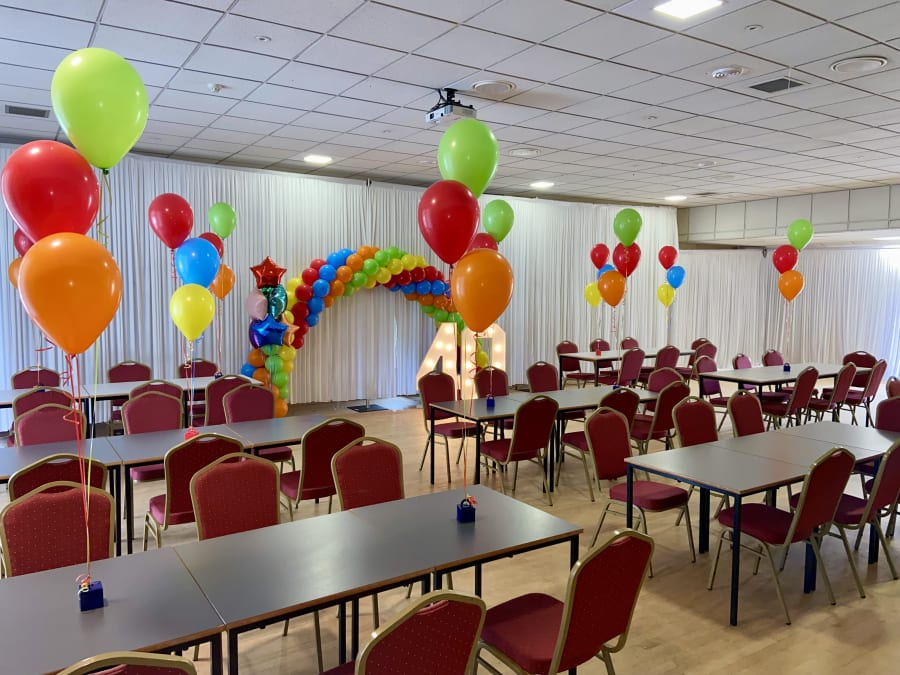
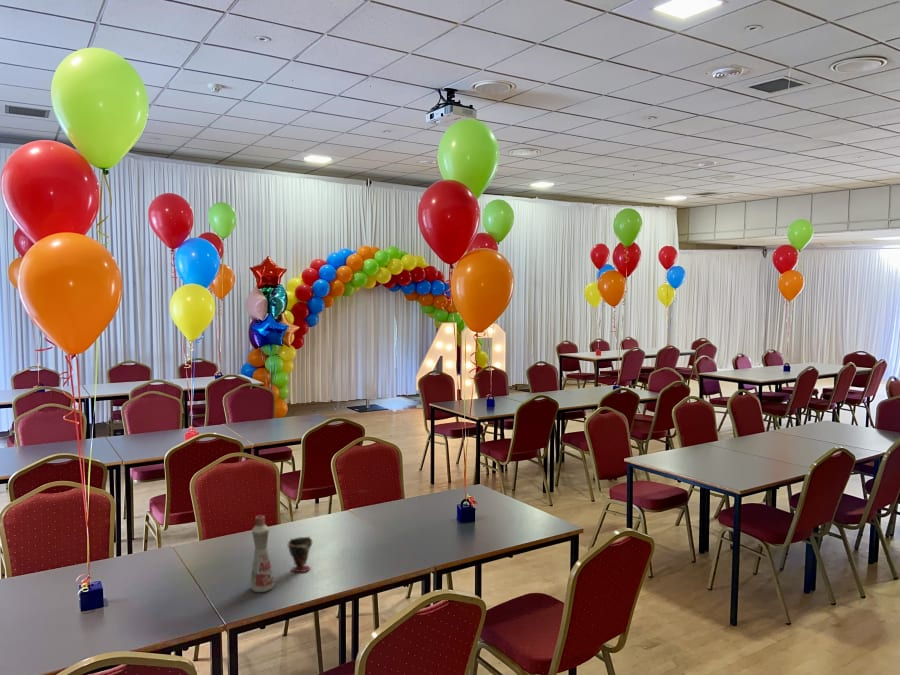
+ cup (300, 555)
+ bottle (261, 551)
